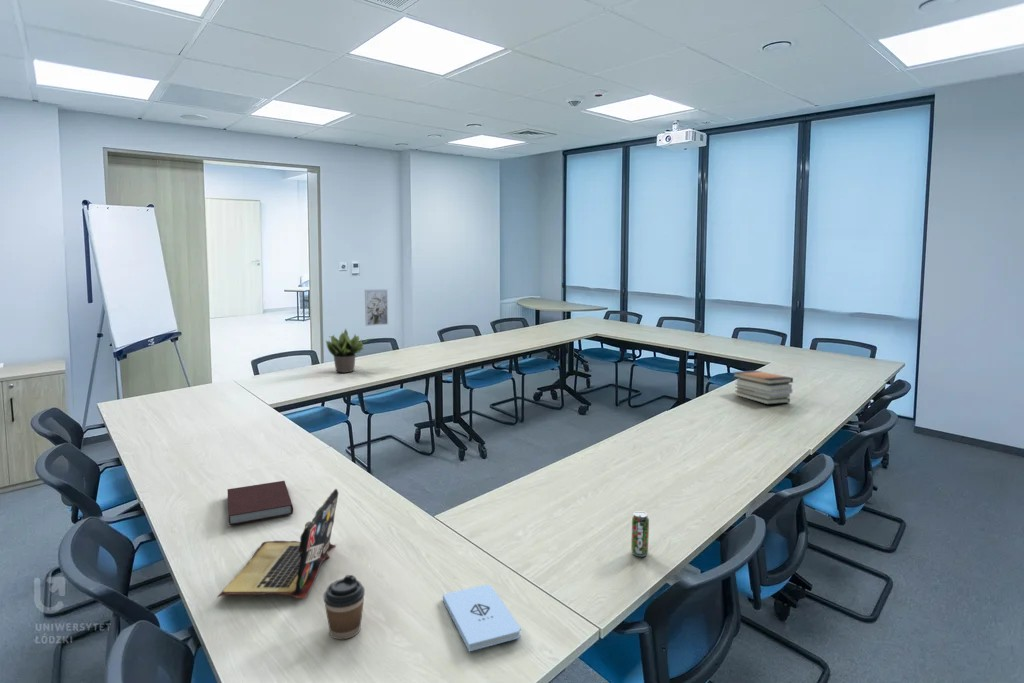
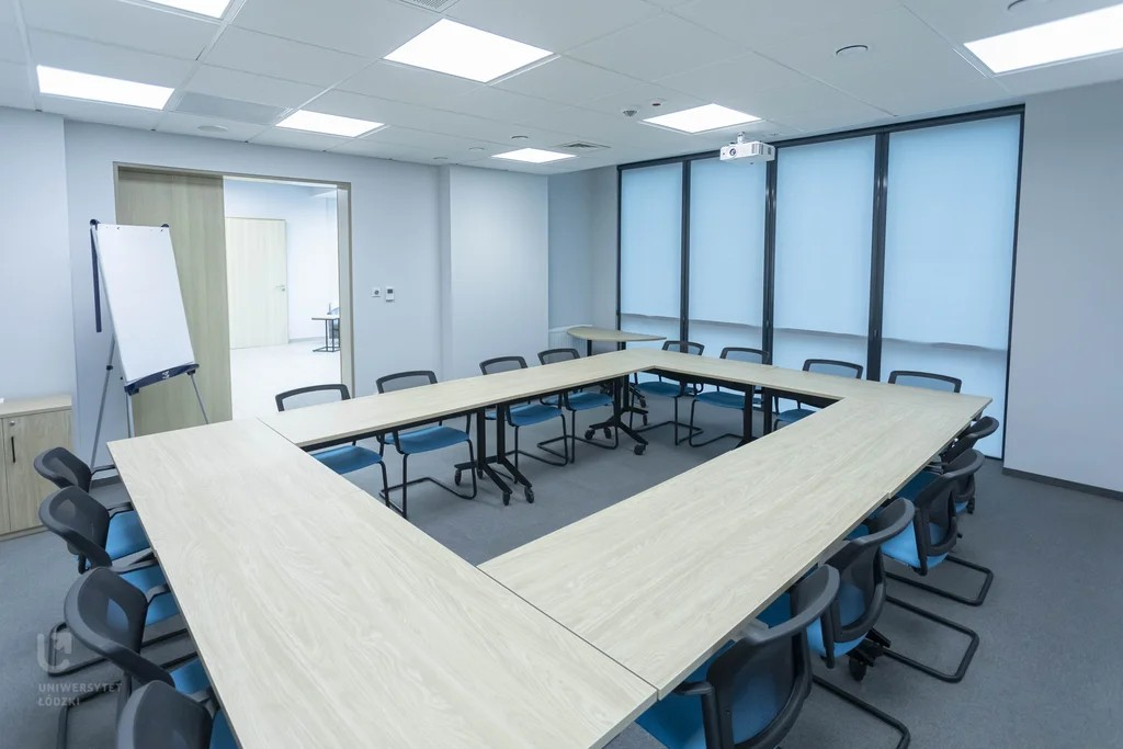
- laptop (280, 541)
- coffee cup (344, 605)
- notepad (480, 614)
- potted plant (349, 349)
- beverage can (640, 533)
- wall art (376, 307)
- book stack (762, 386)
- notebook (259, 501)
